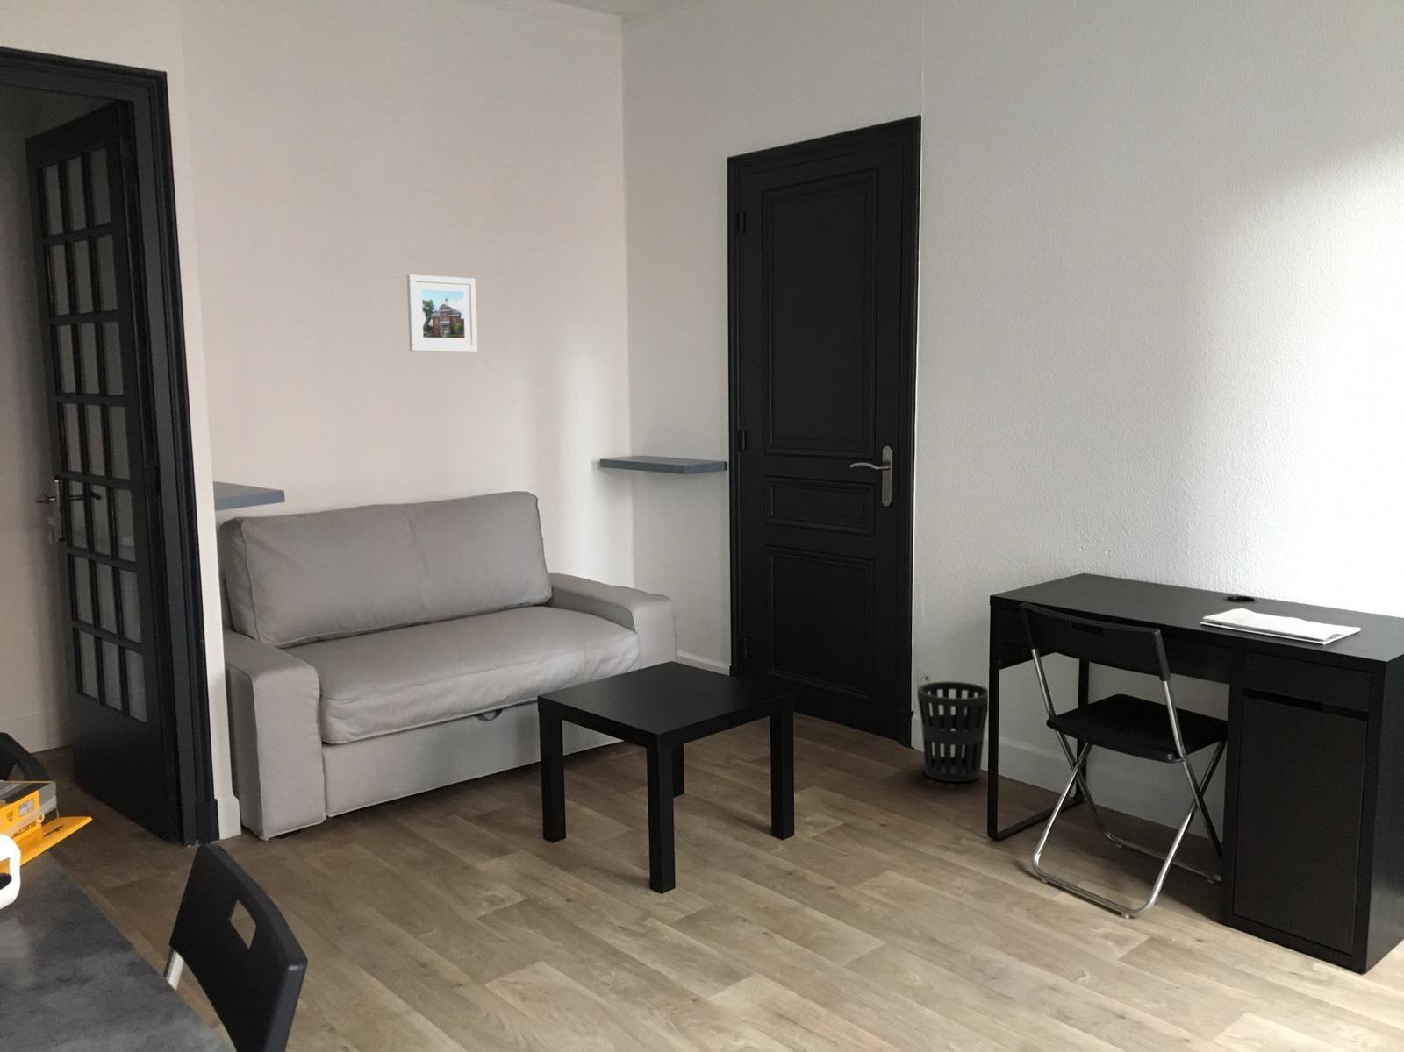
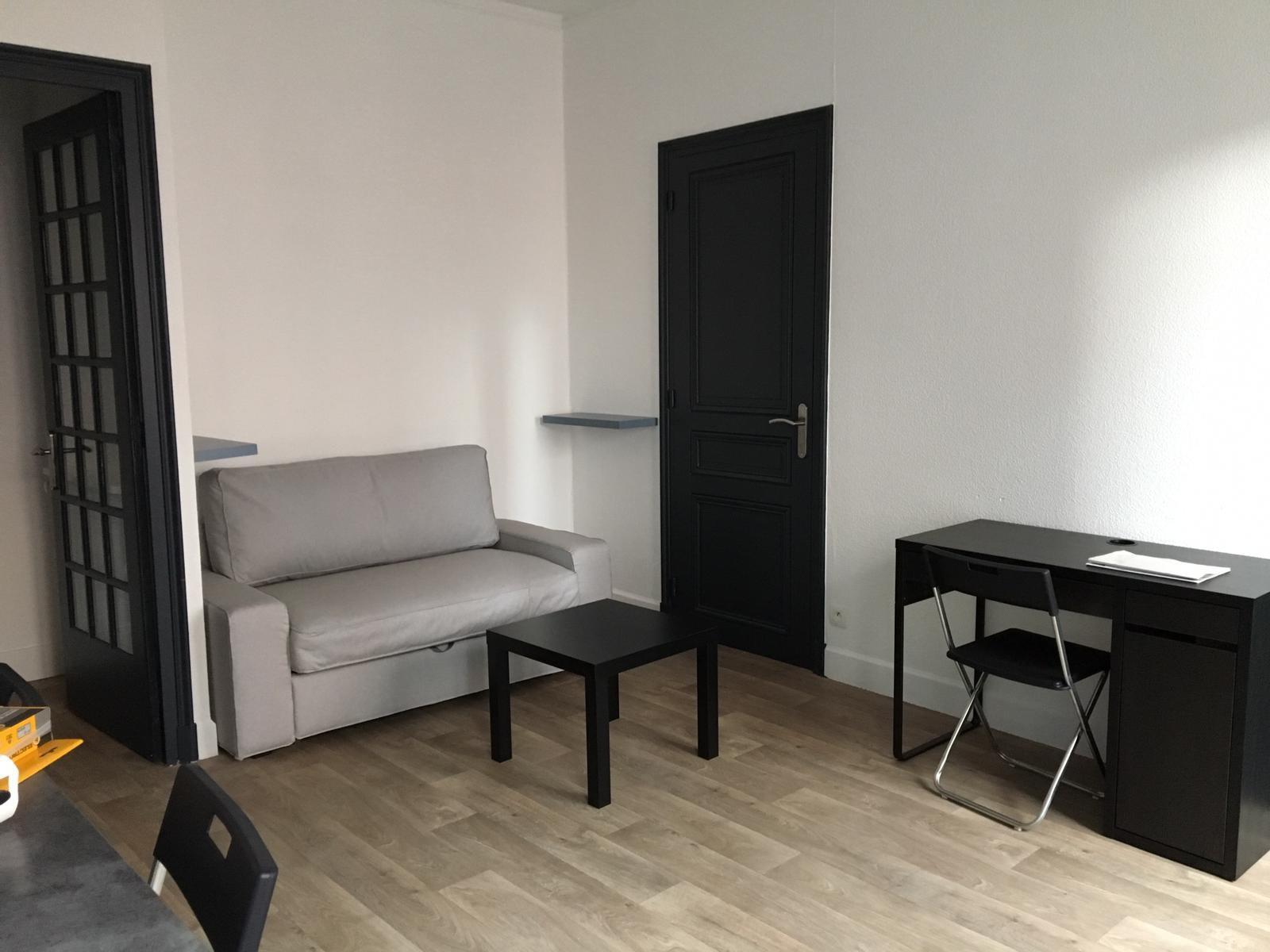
- wastebasket (953, 732)
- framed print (442, 314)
